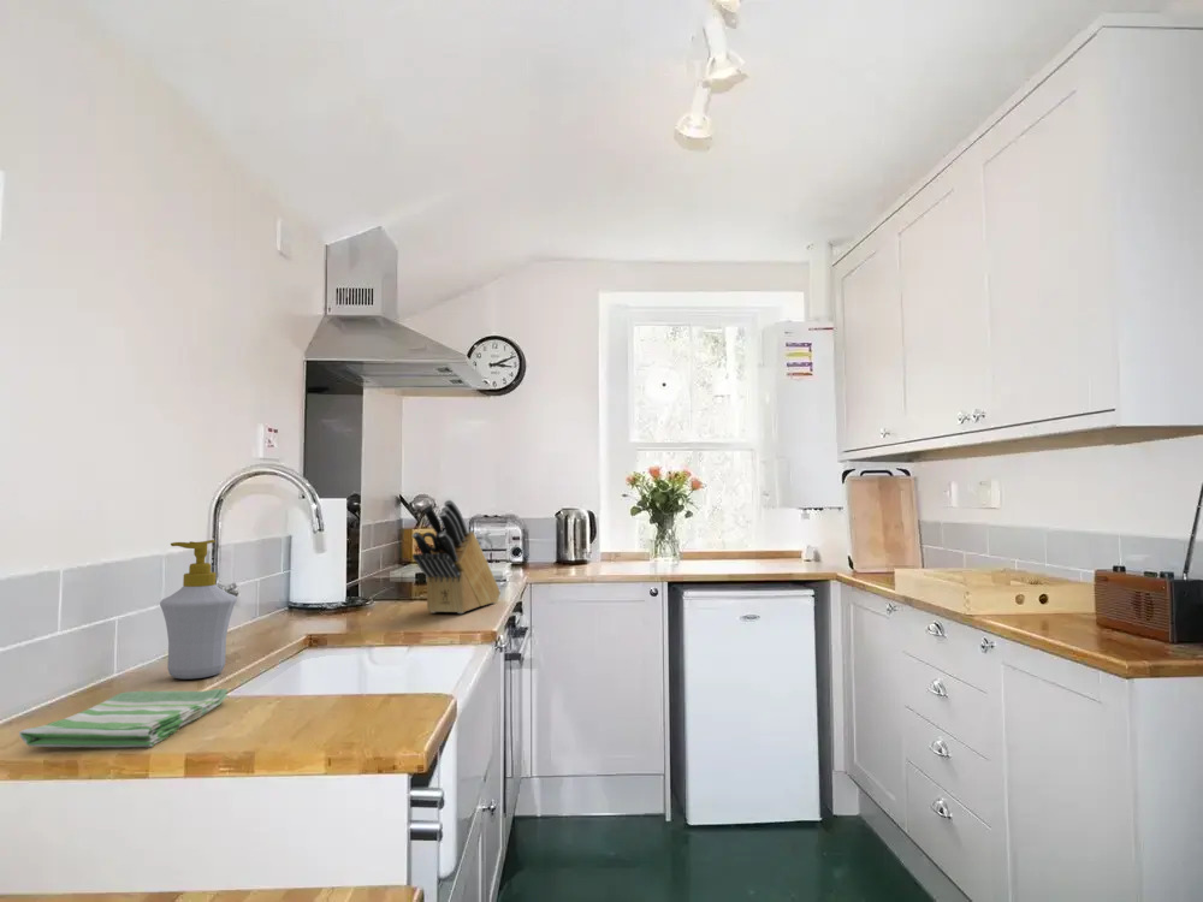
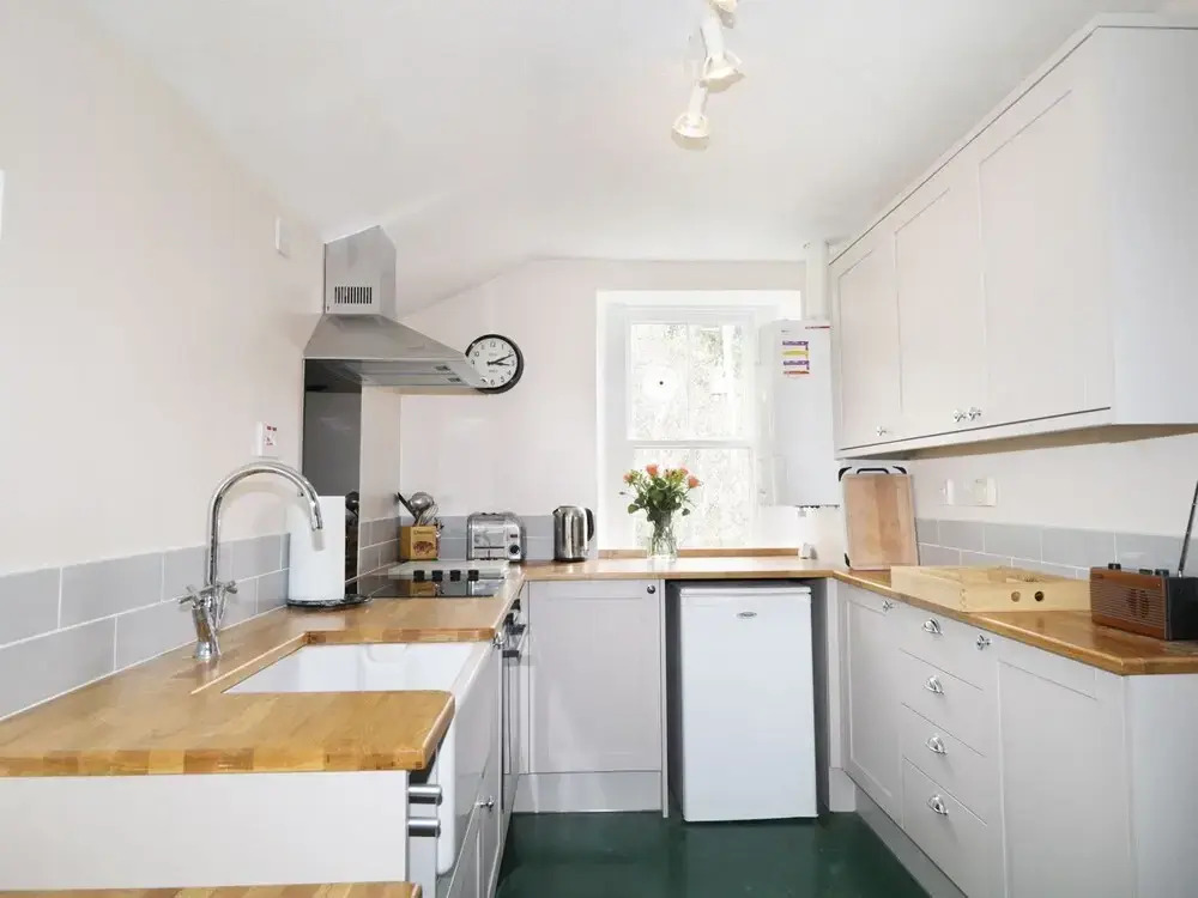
- soap bottle (198, 606)
- dish towel (132, 714)
- knife block (457, 554)
